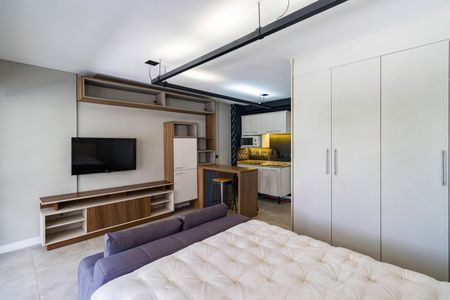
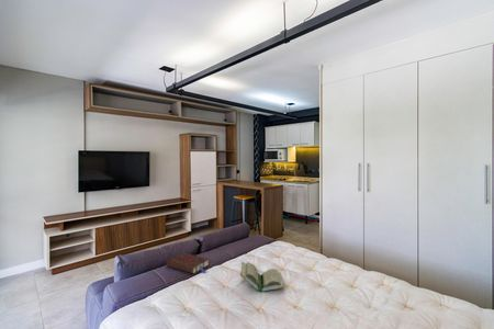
+ book (190, 263)
+ book (261, 275)
